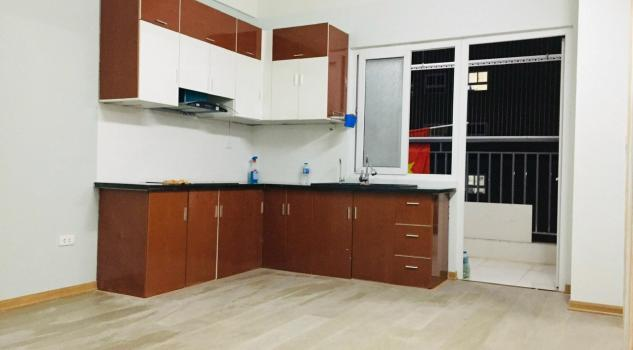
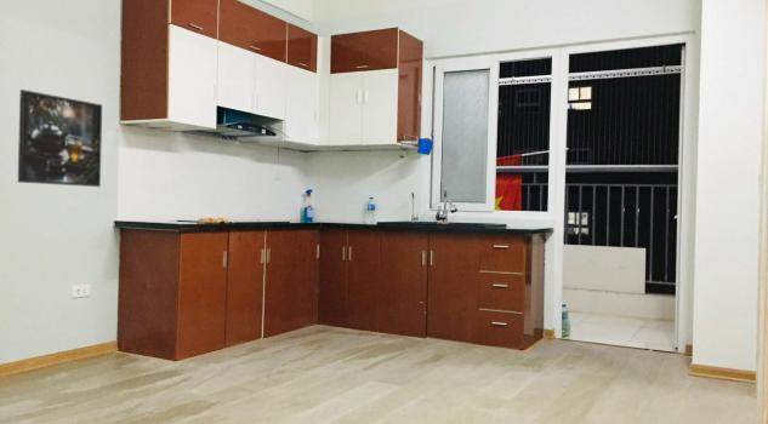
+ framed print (62, 141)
